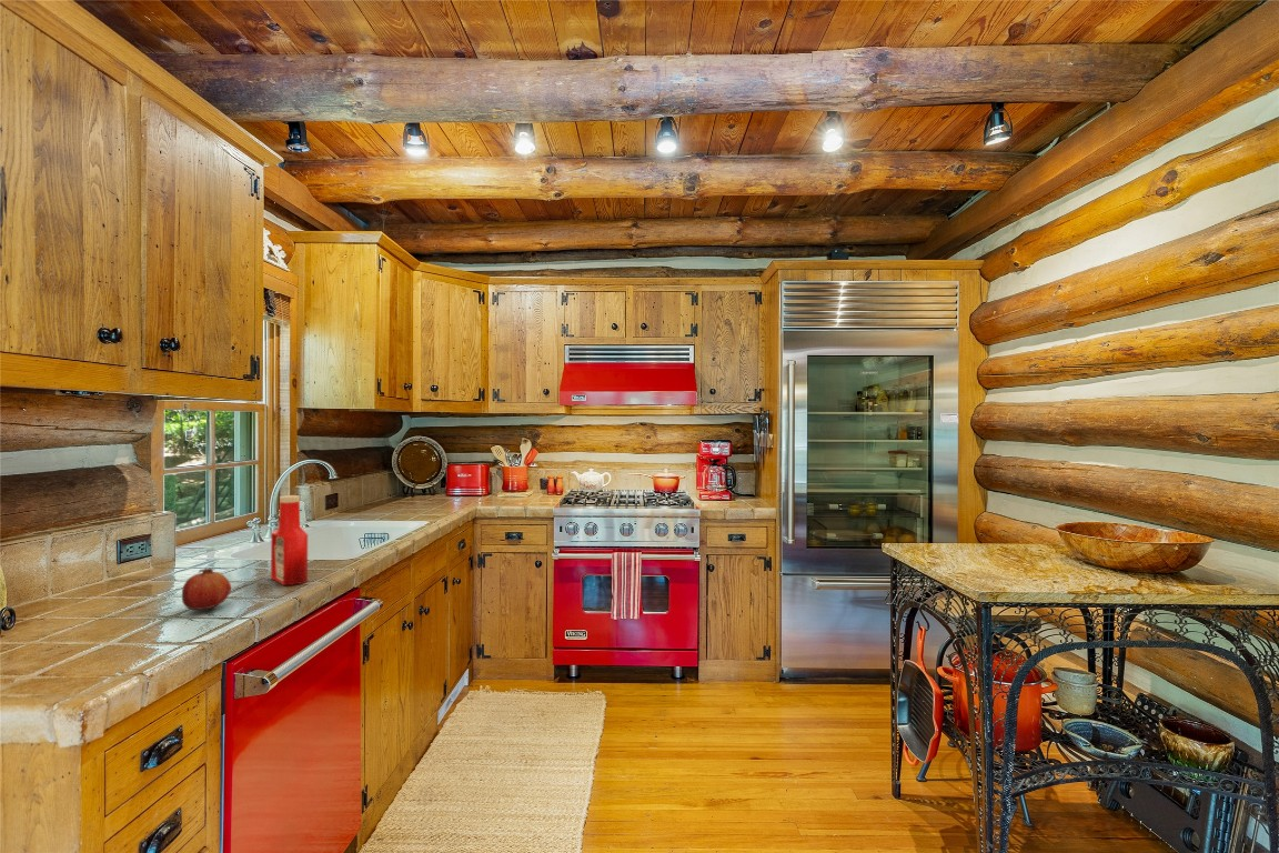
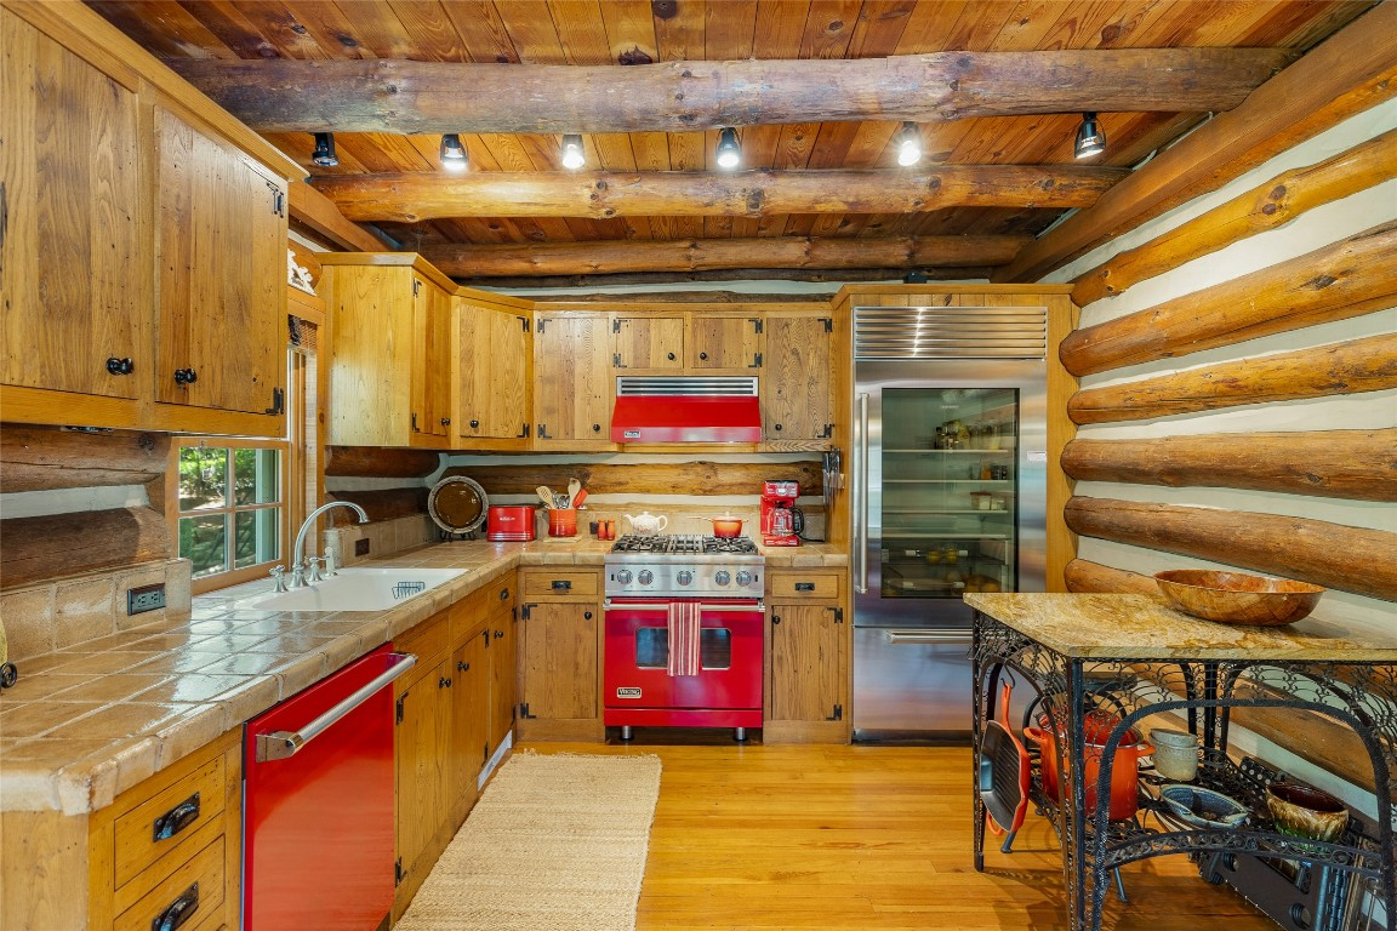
- fruit (205, 589)
- soap bottle (289, 538)
